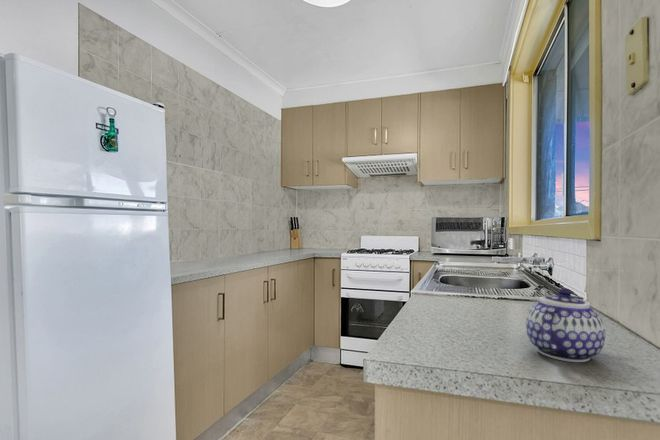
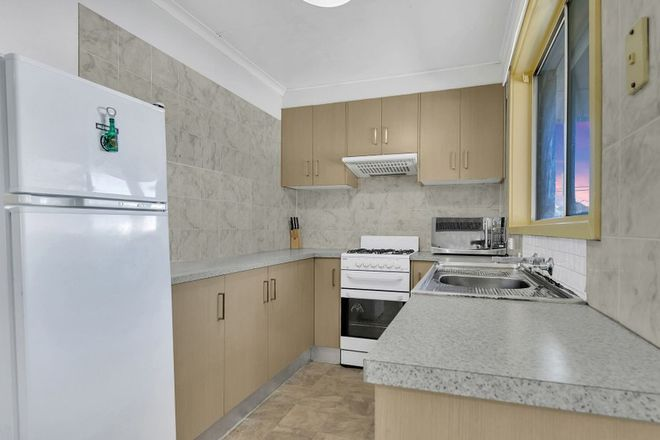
- teapot (563, 321)
